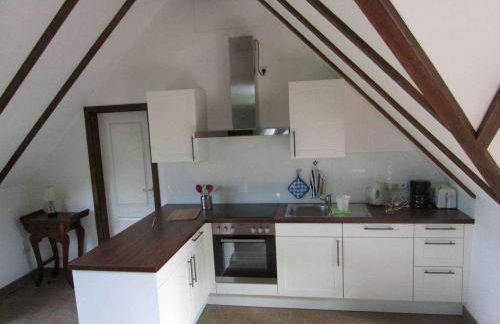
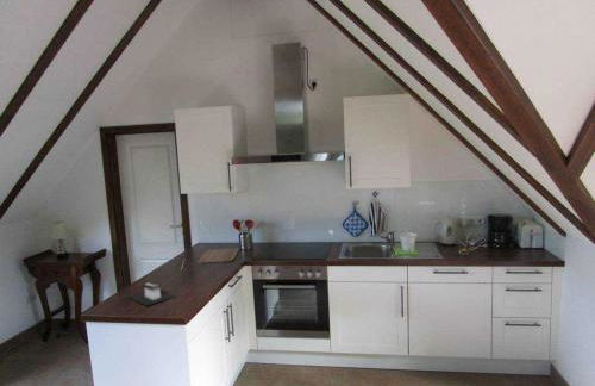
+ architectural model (152, 290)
